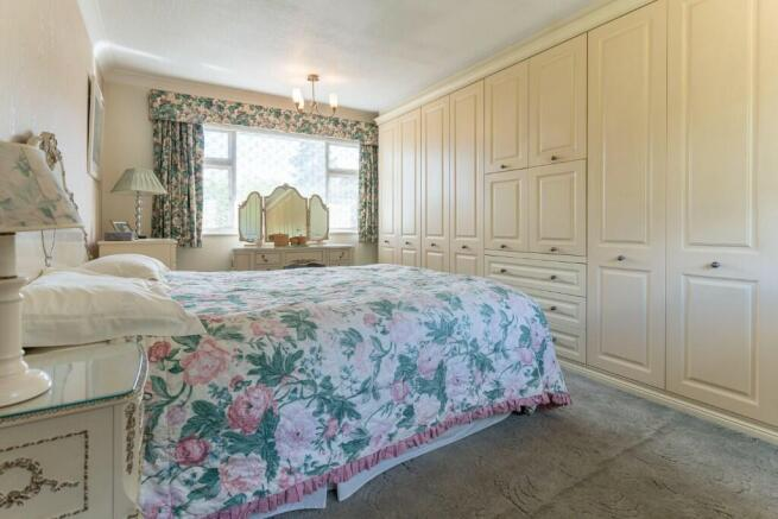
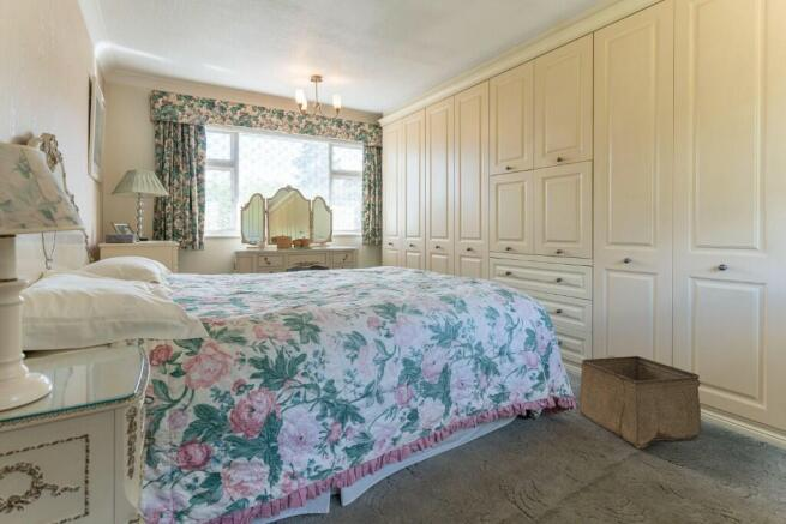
+ storage bin (636, 396)
